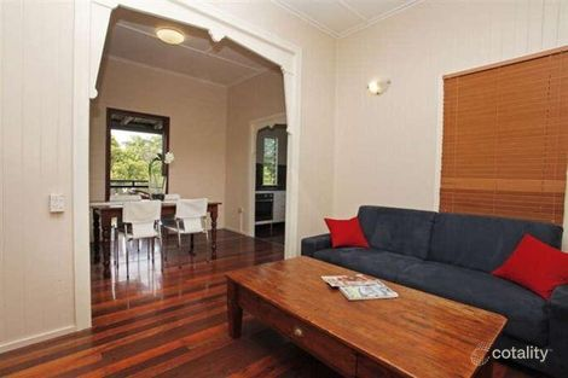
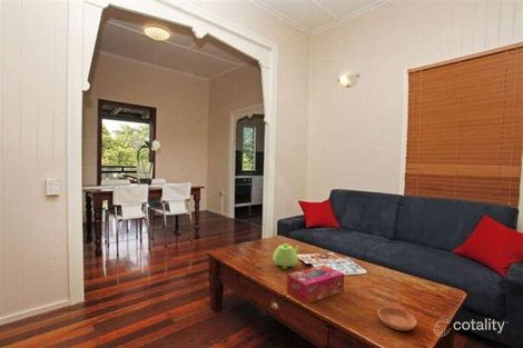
+ saucer (396, 319)
+ tissue box (315, 282)
+ teapot (287, 253)
